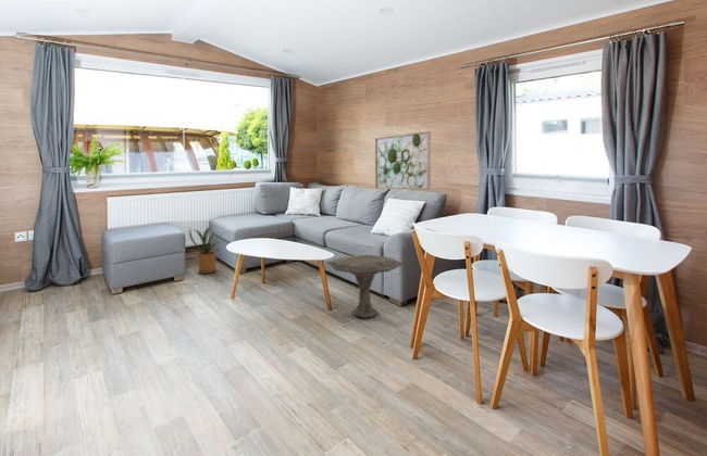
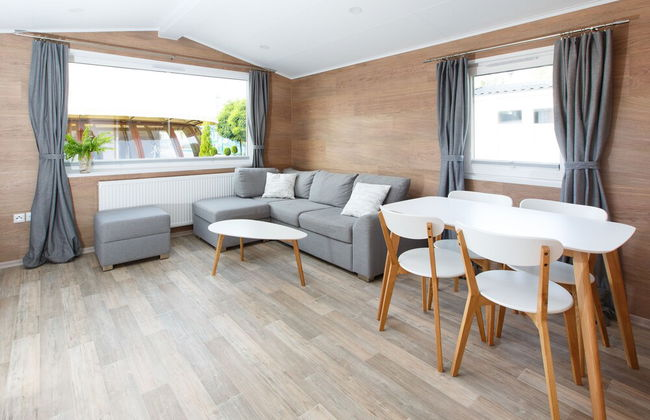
- side table (364, 287)
- wall art (400, 162)
- house plant (208, 246)
